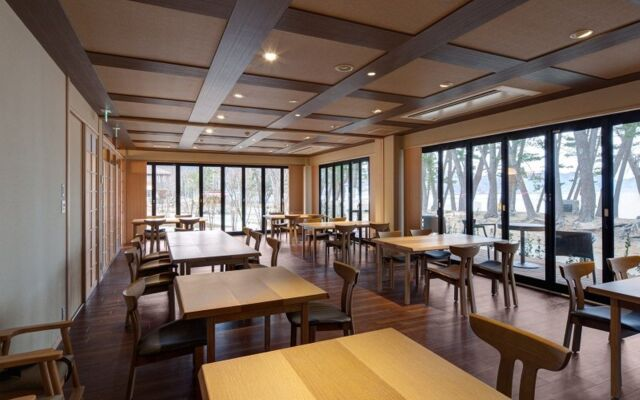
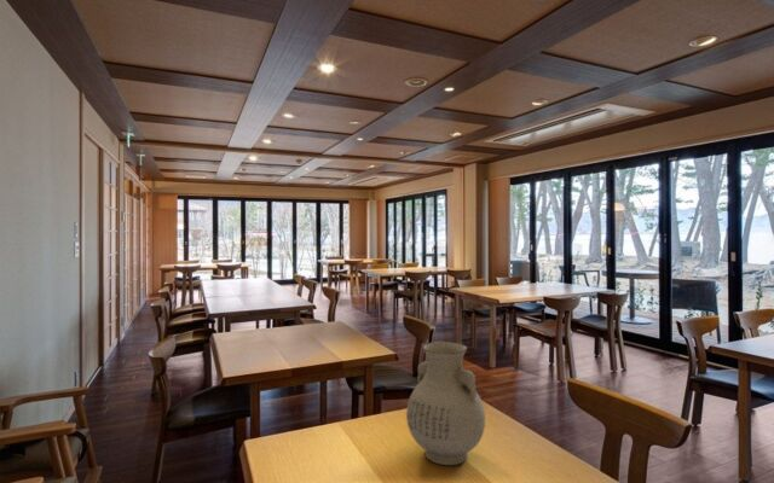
+ vase (445, 400)
